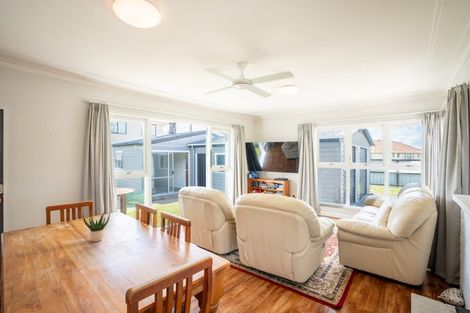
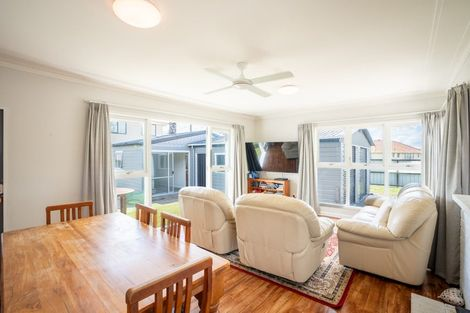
- potted plant (96, 223)
